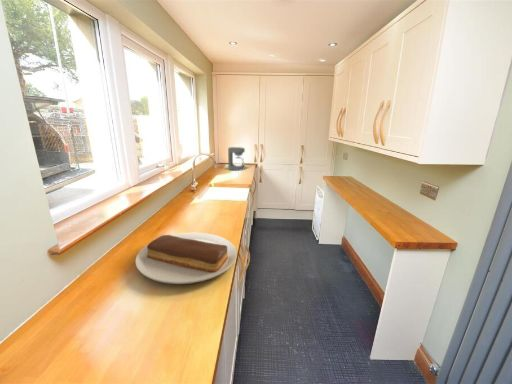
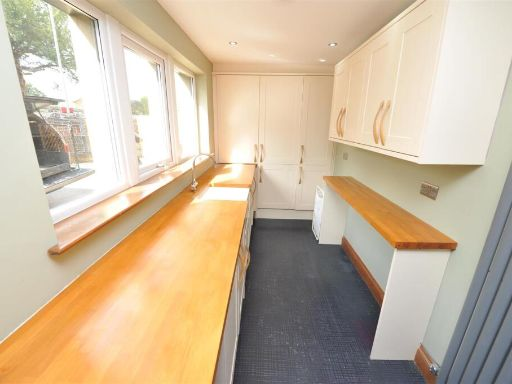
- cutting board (187, 251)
- coffee maker (236, 157)
